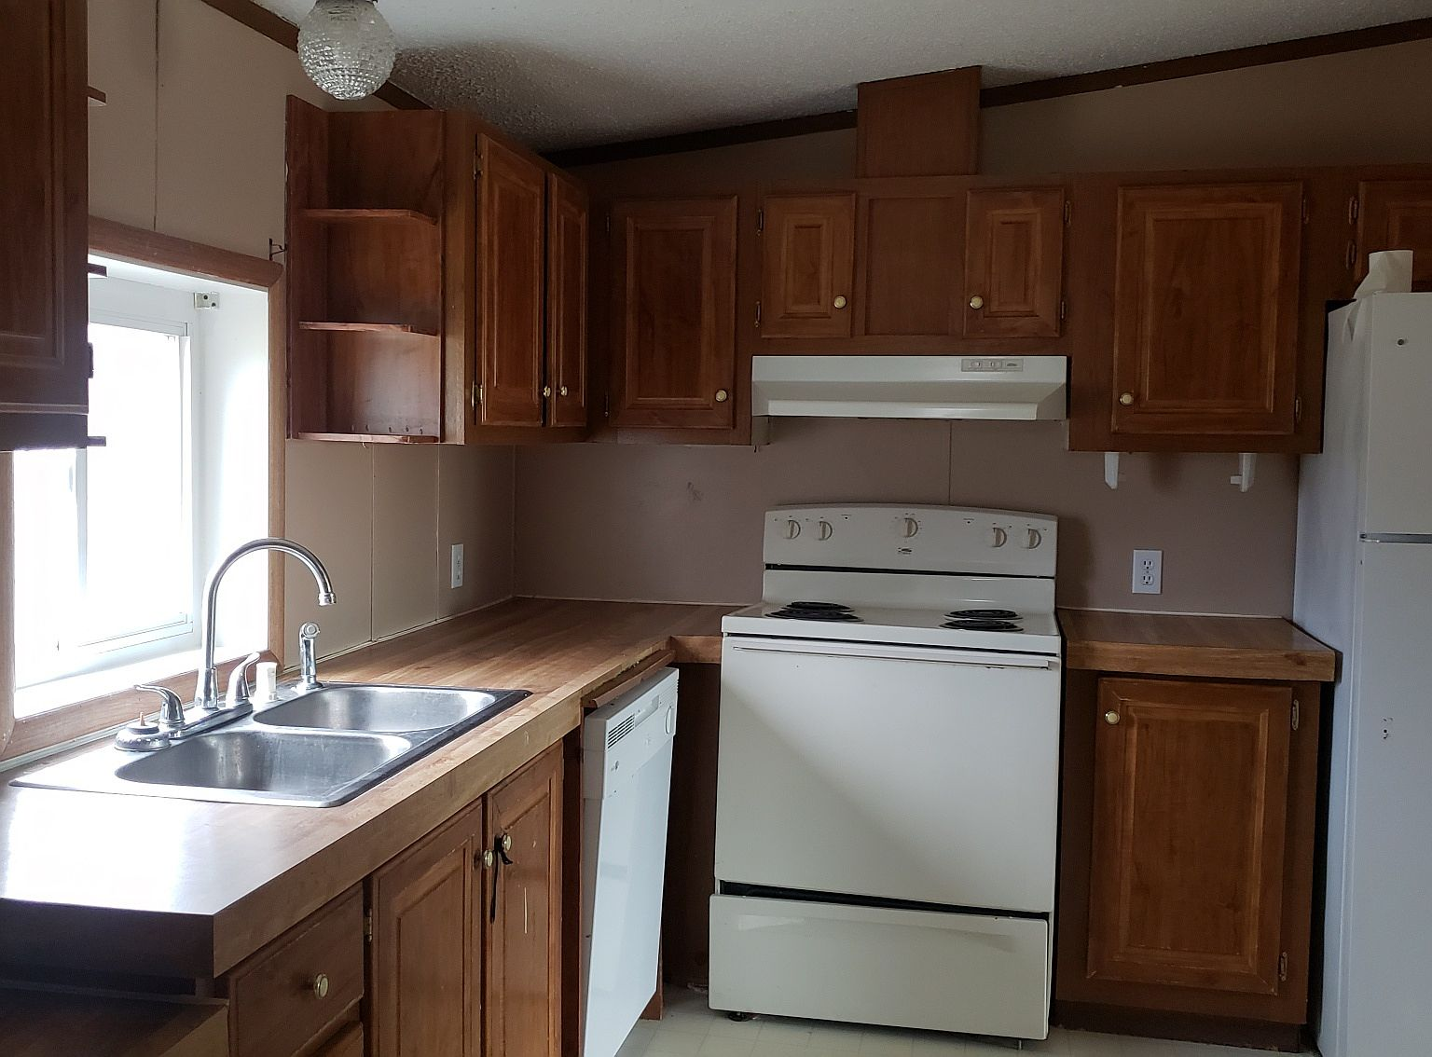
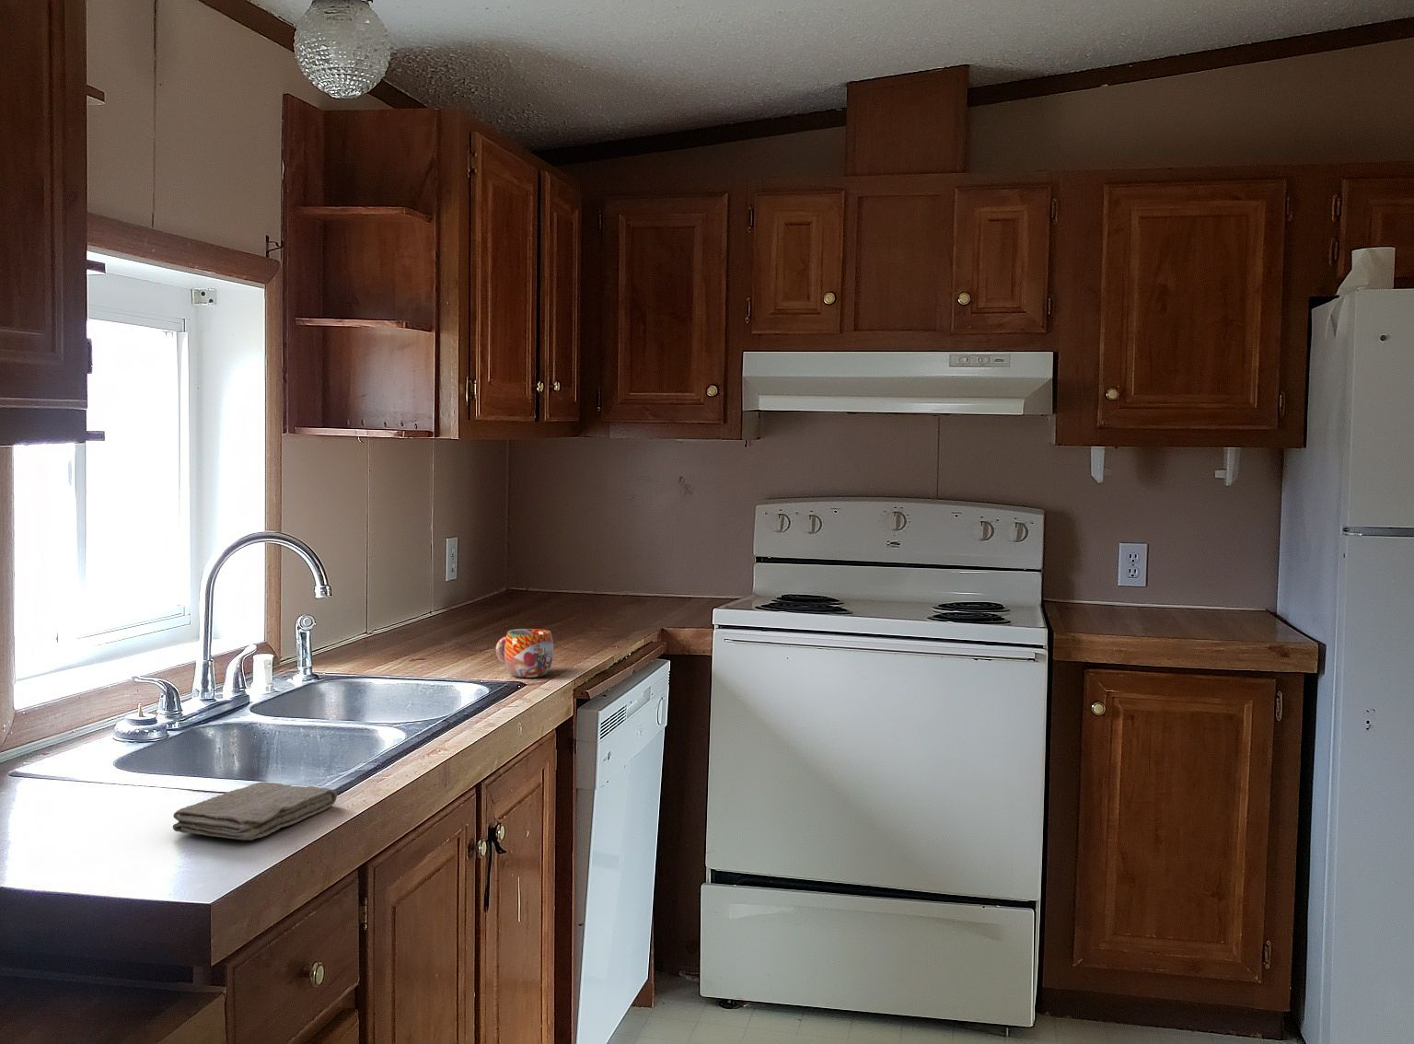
+ washcloth (256, 807)
+ mug (523, 652)
